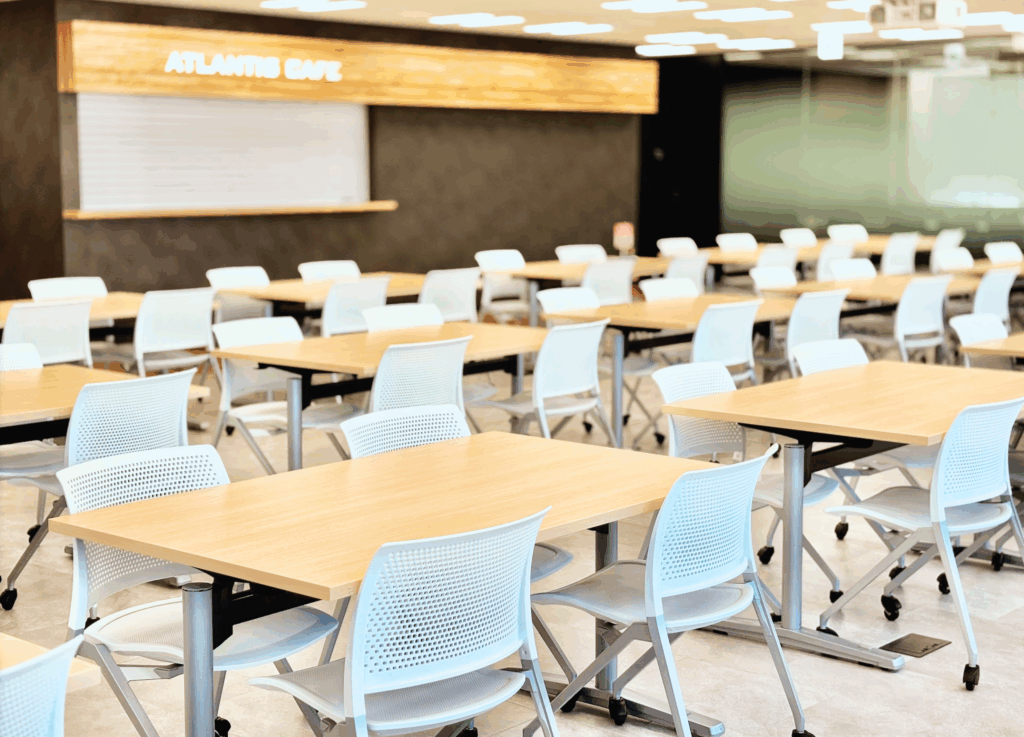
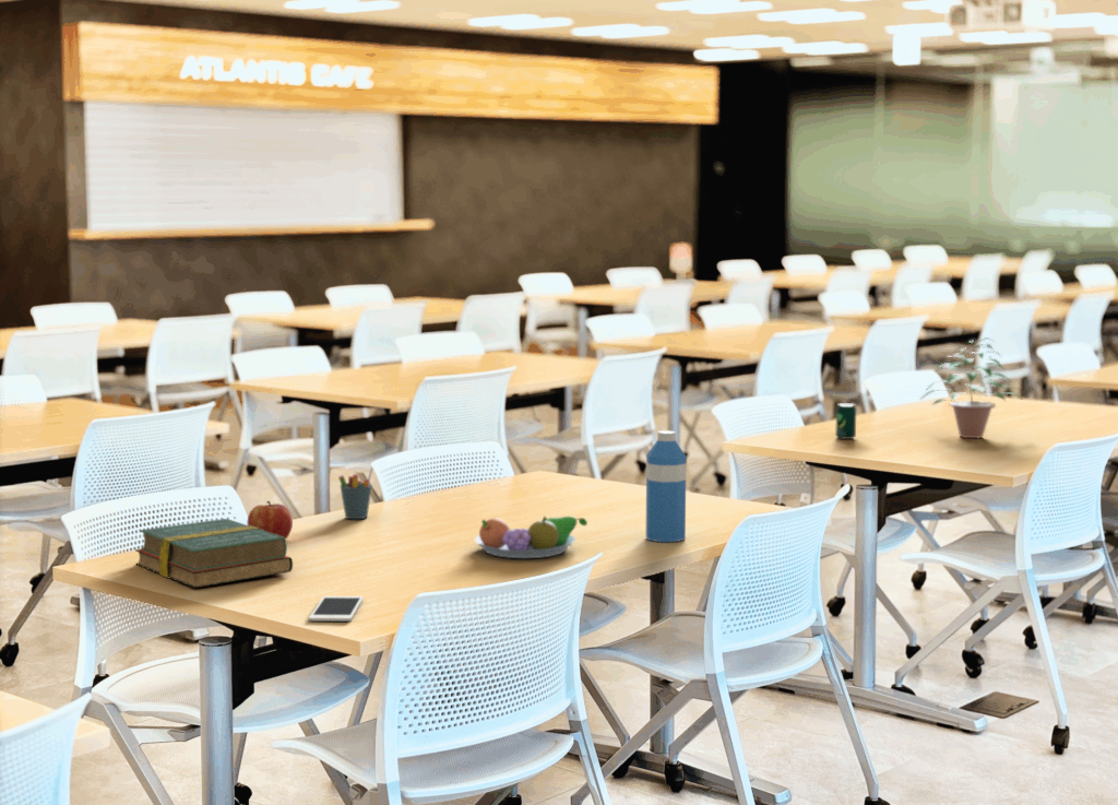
+ apple (270, 521)
+ potted plant (973, 387)
+ pen holder (356, 493)
+ cell phone (336, 607)
+ water bottle (666, 485)
+ beverage can (845, 421)
+ hardback book (213, 551)
+ fruit bowl (528, 530)
